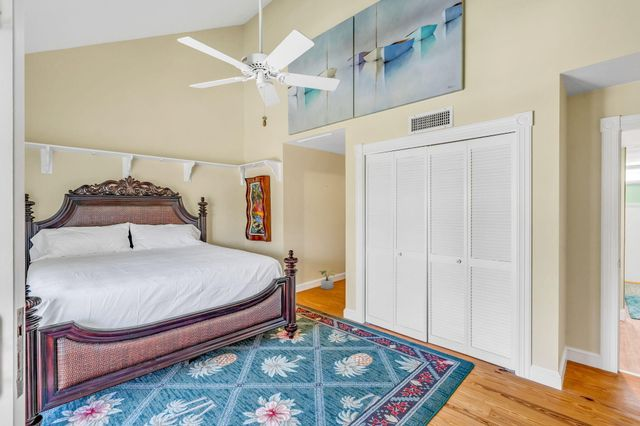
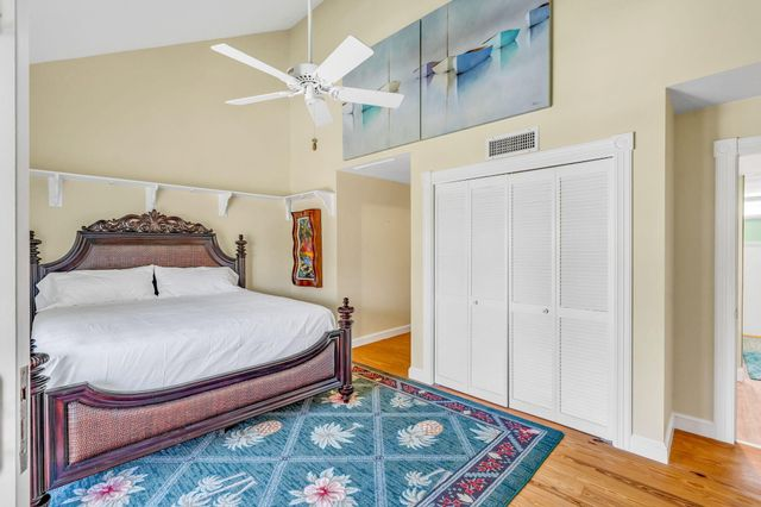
- potted plant (326, 279)
